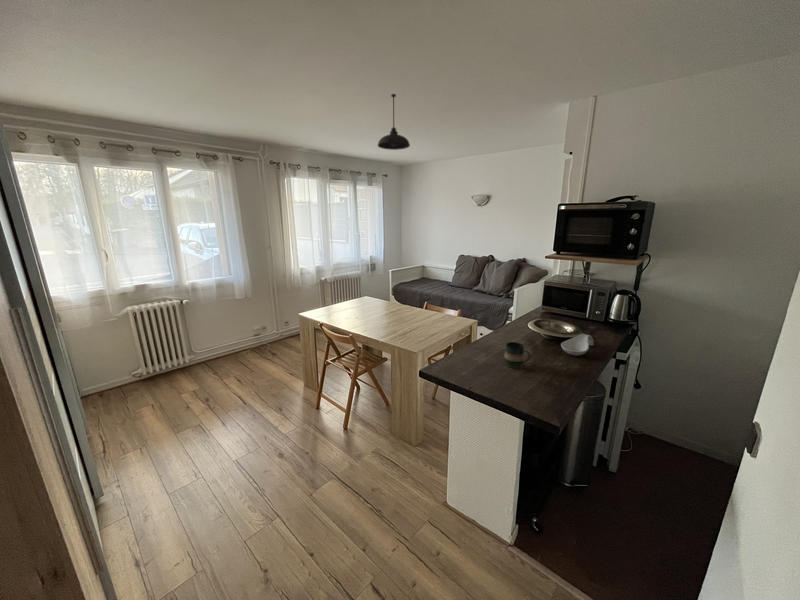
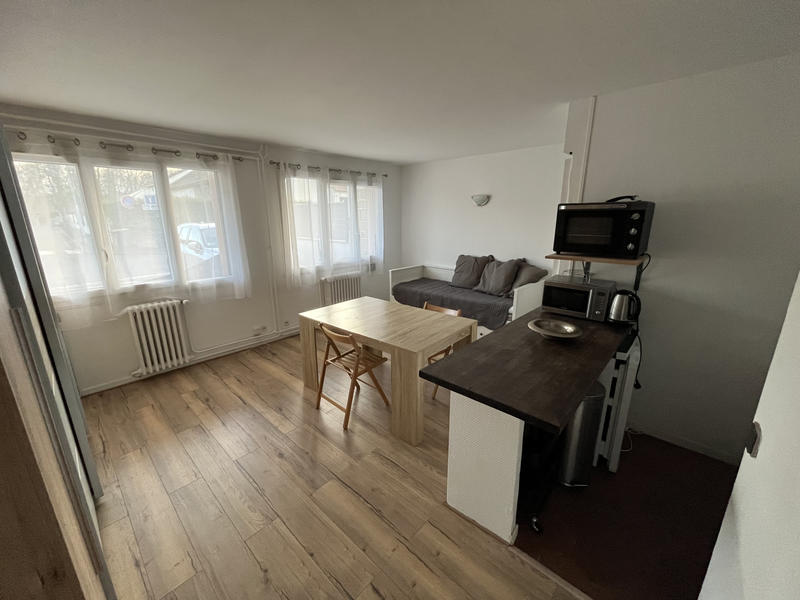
- pendant light (393, 120)
- spoon rest (579, 343)
- mug (517, 356)
